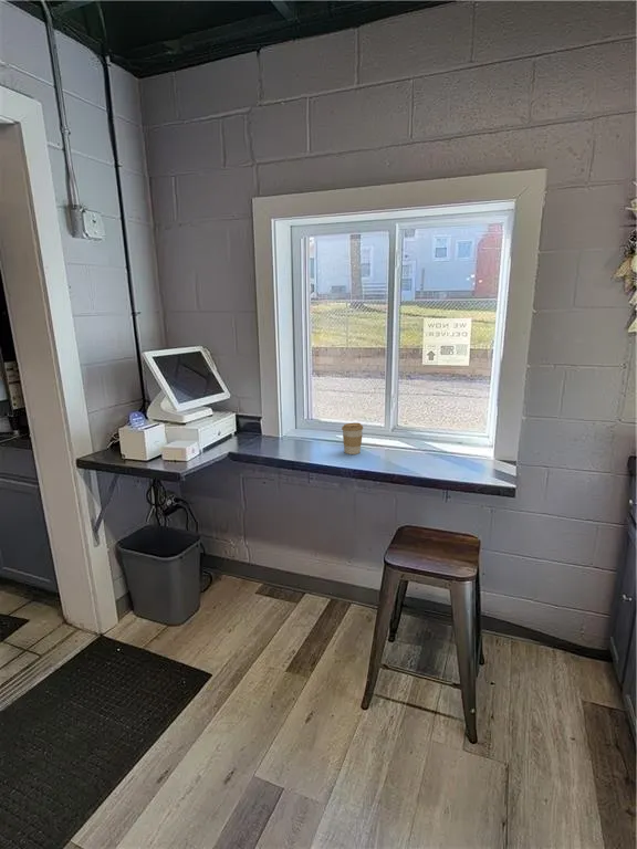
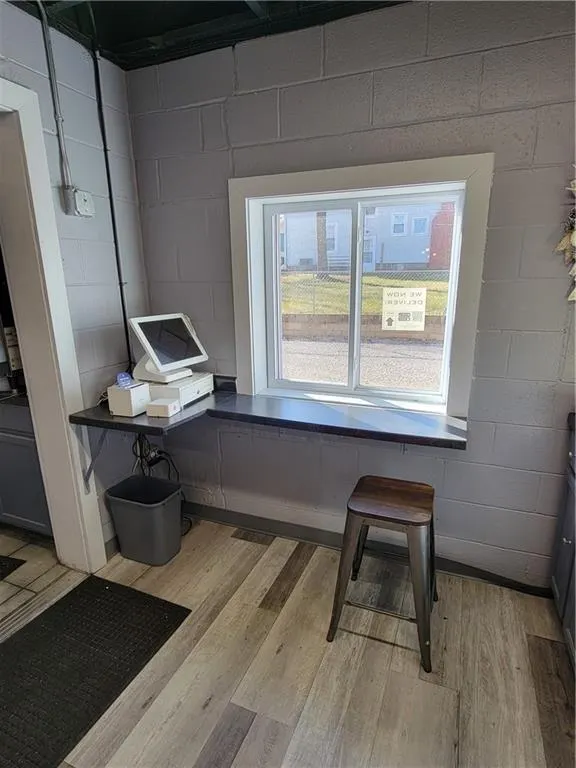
- coffee cup (352, 437)
